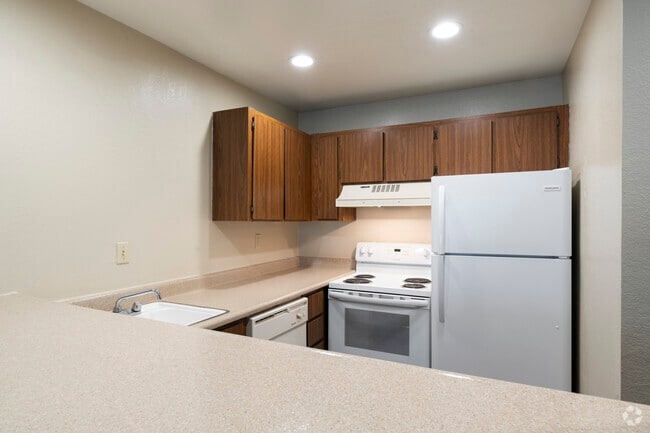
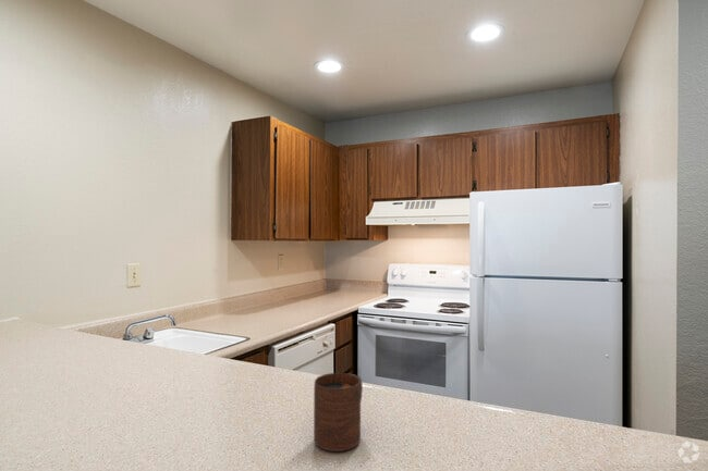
+ cup (339, 407)
